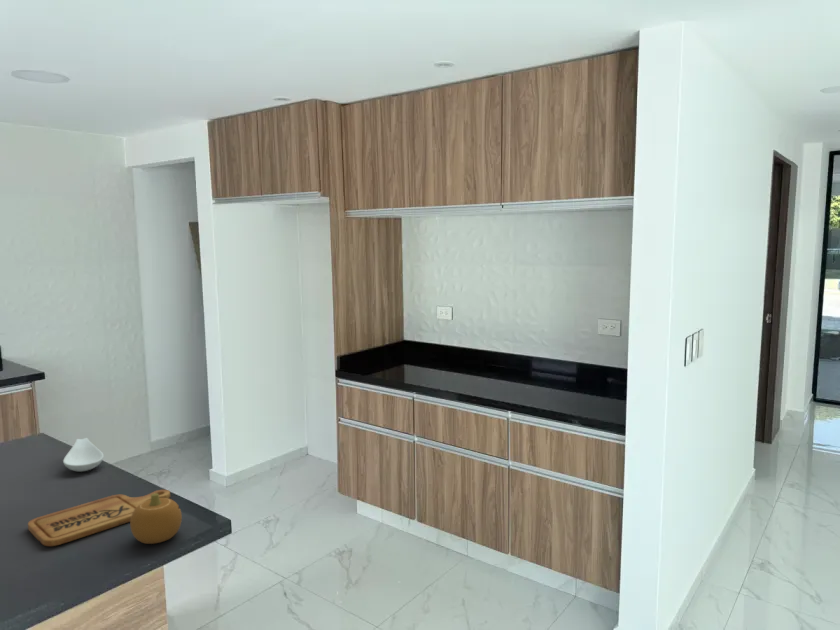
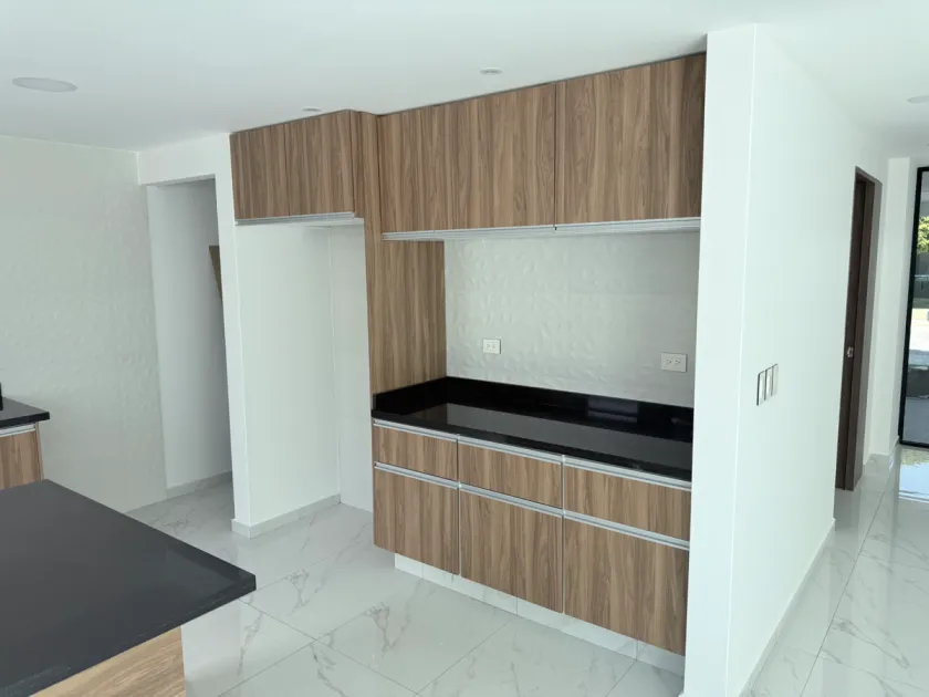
- cutting board (107, 512)
- spoon rest (82, 453)
- fruit (156, 515)
